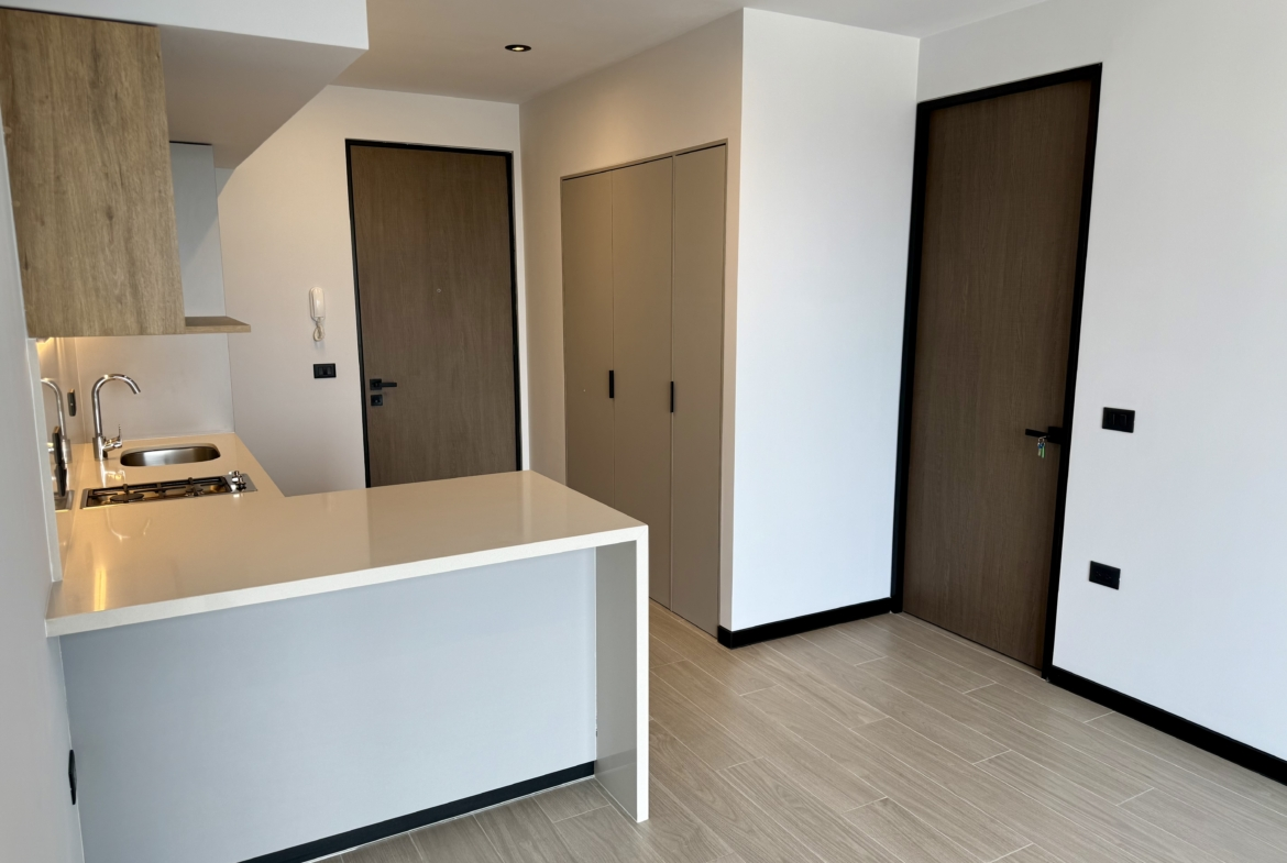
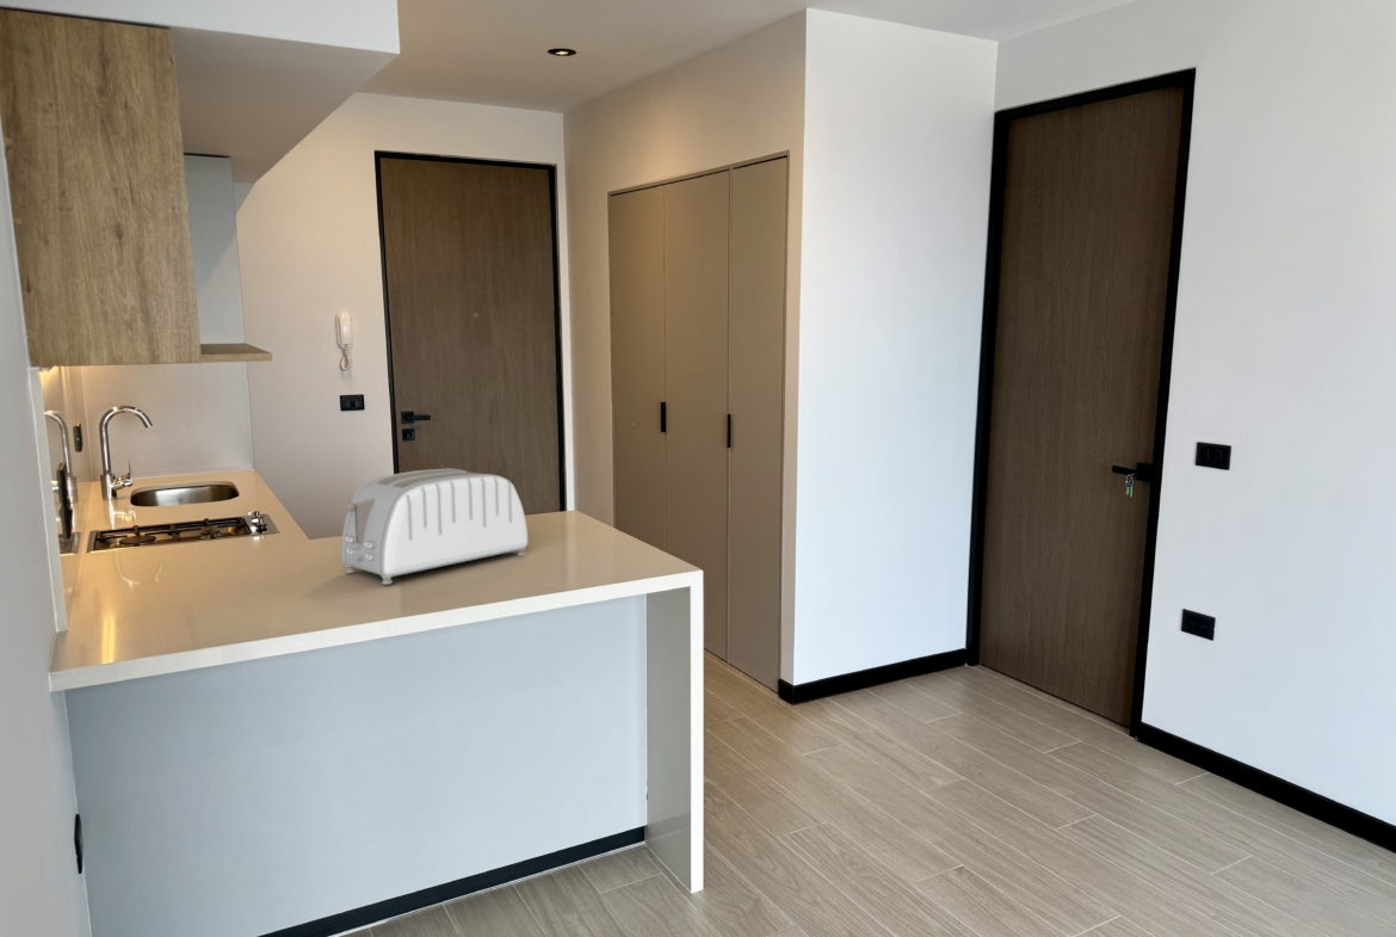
+ toaster (432, 519)
